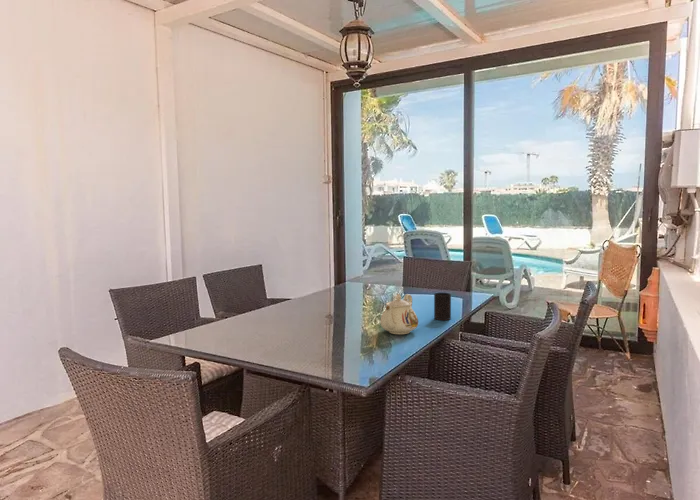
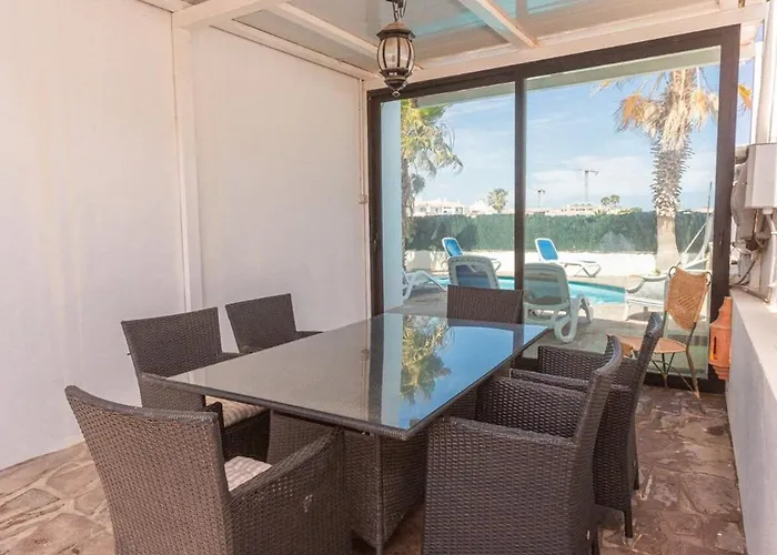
- teapot (399, 312)
- cup (442, 306)
